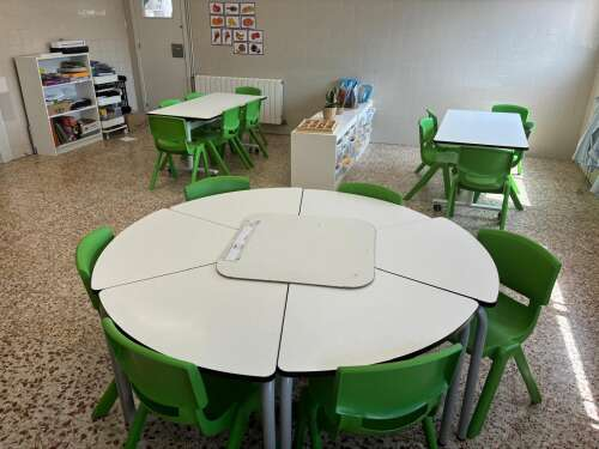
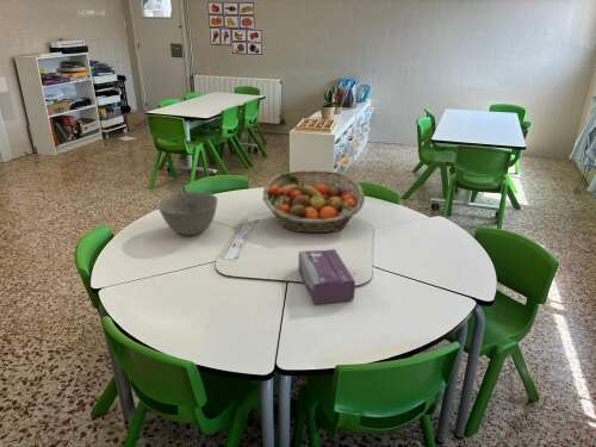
+ tissue box (324, 274)
+ bowl (190, 215)
+ fruit basket (312, 200)
